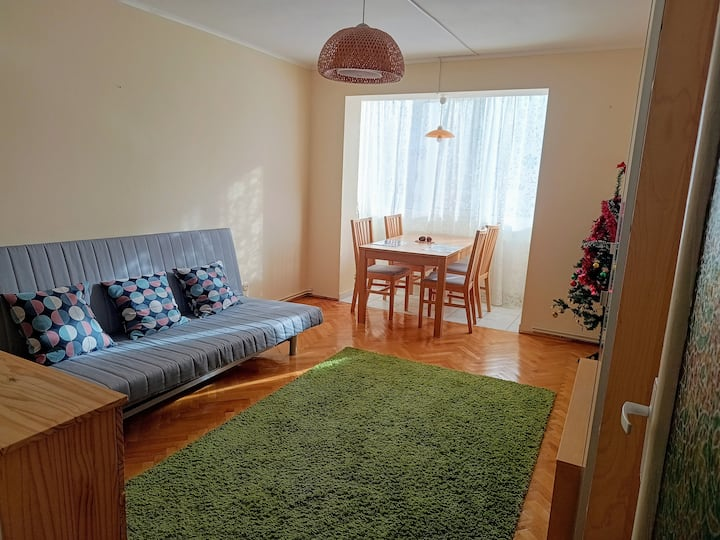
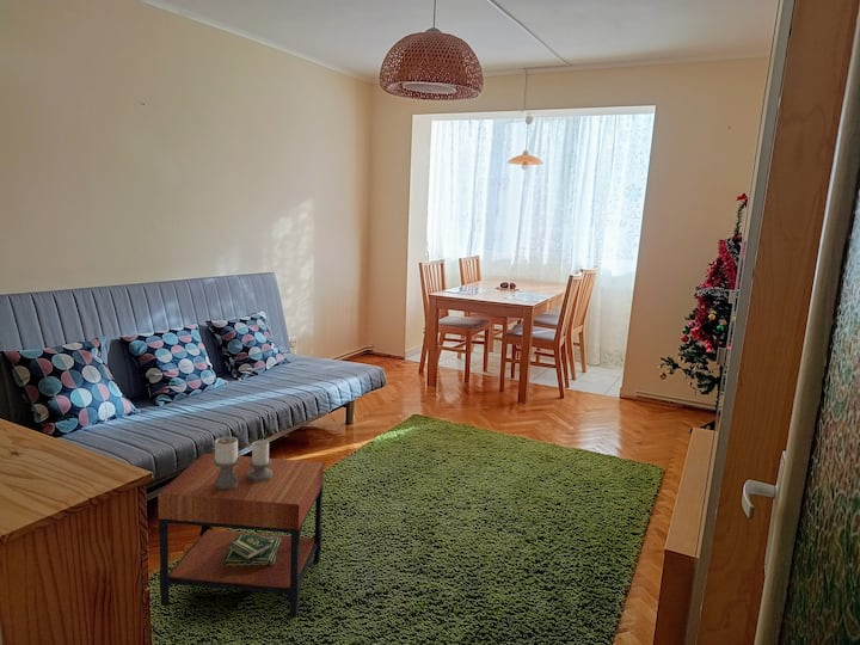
+ side table (246, 509)
